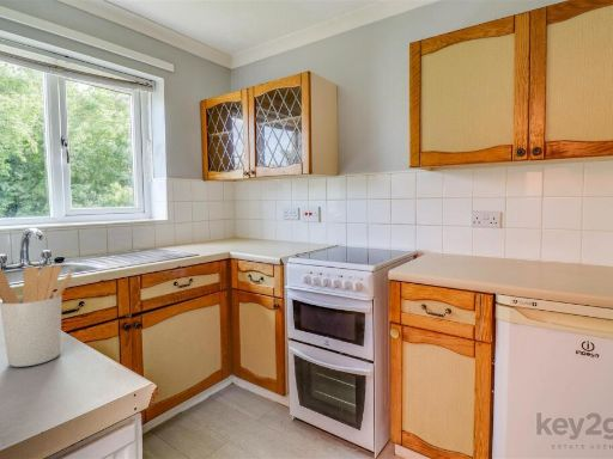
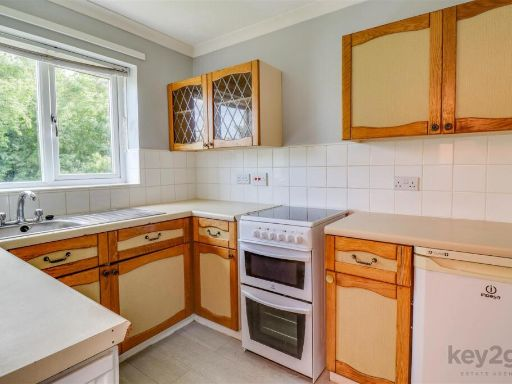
- utensil holder (36, 310)
